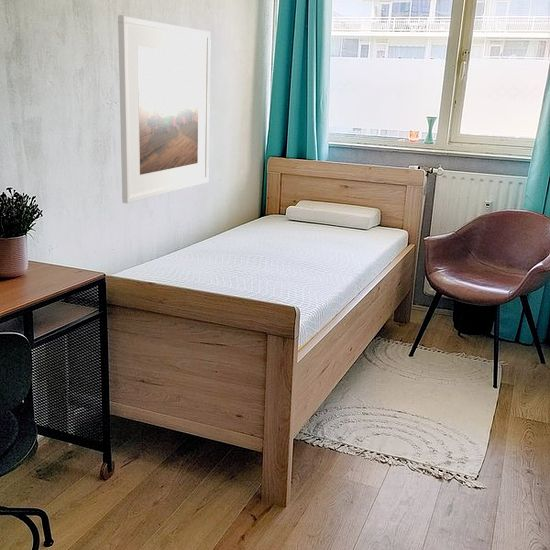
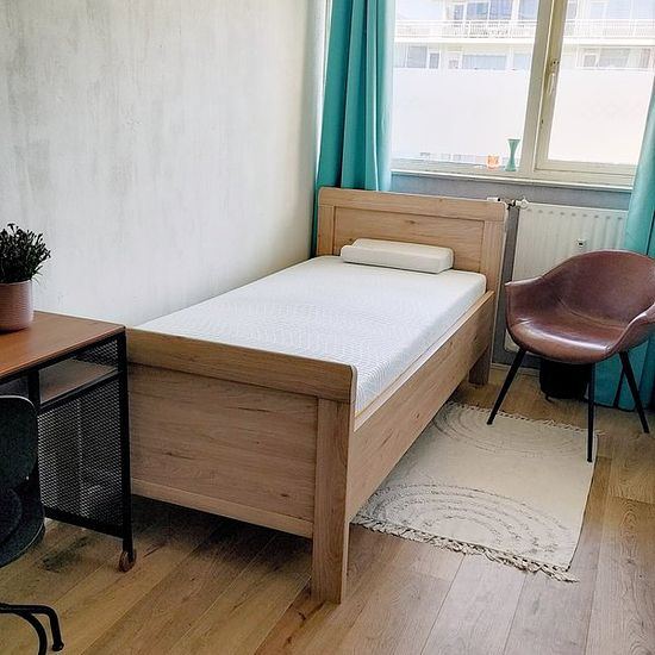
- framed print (169, 111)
